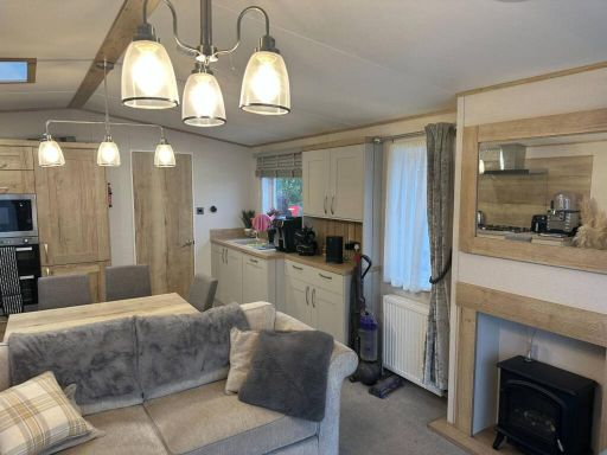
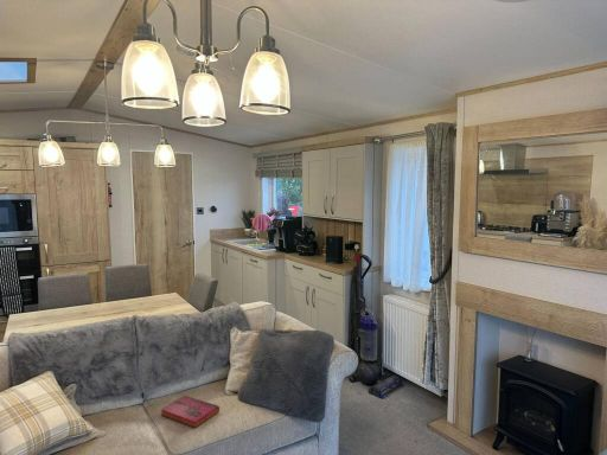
+ hardback book (190, 410)
